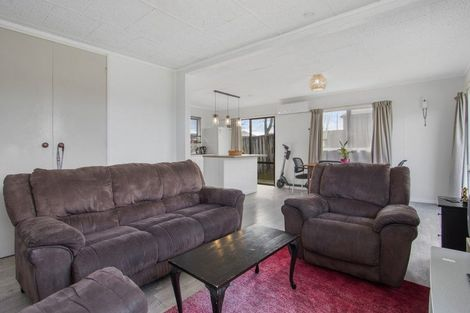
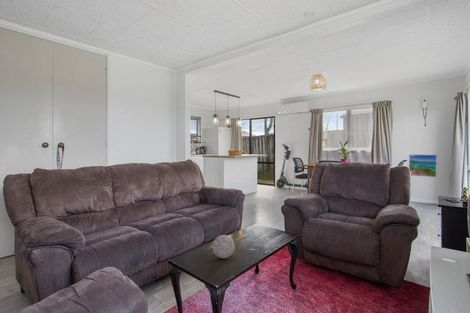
+ decorative ball (223, 246)
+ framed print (422, 165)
